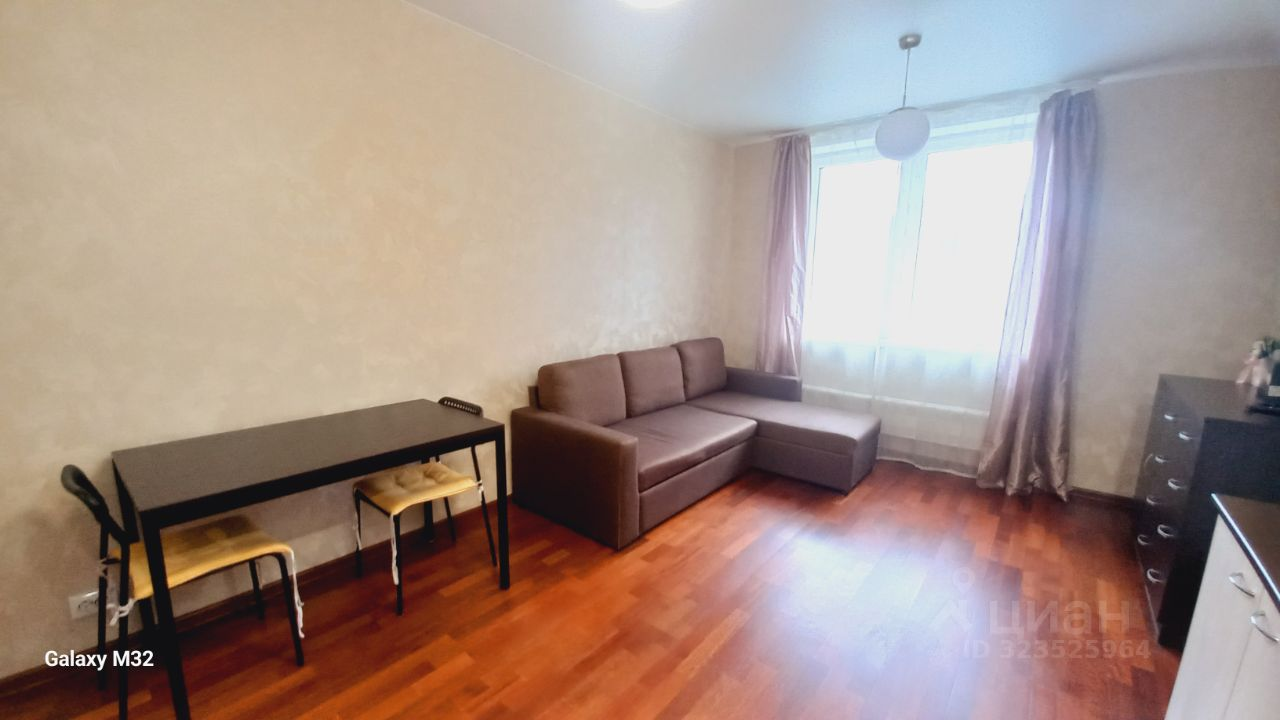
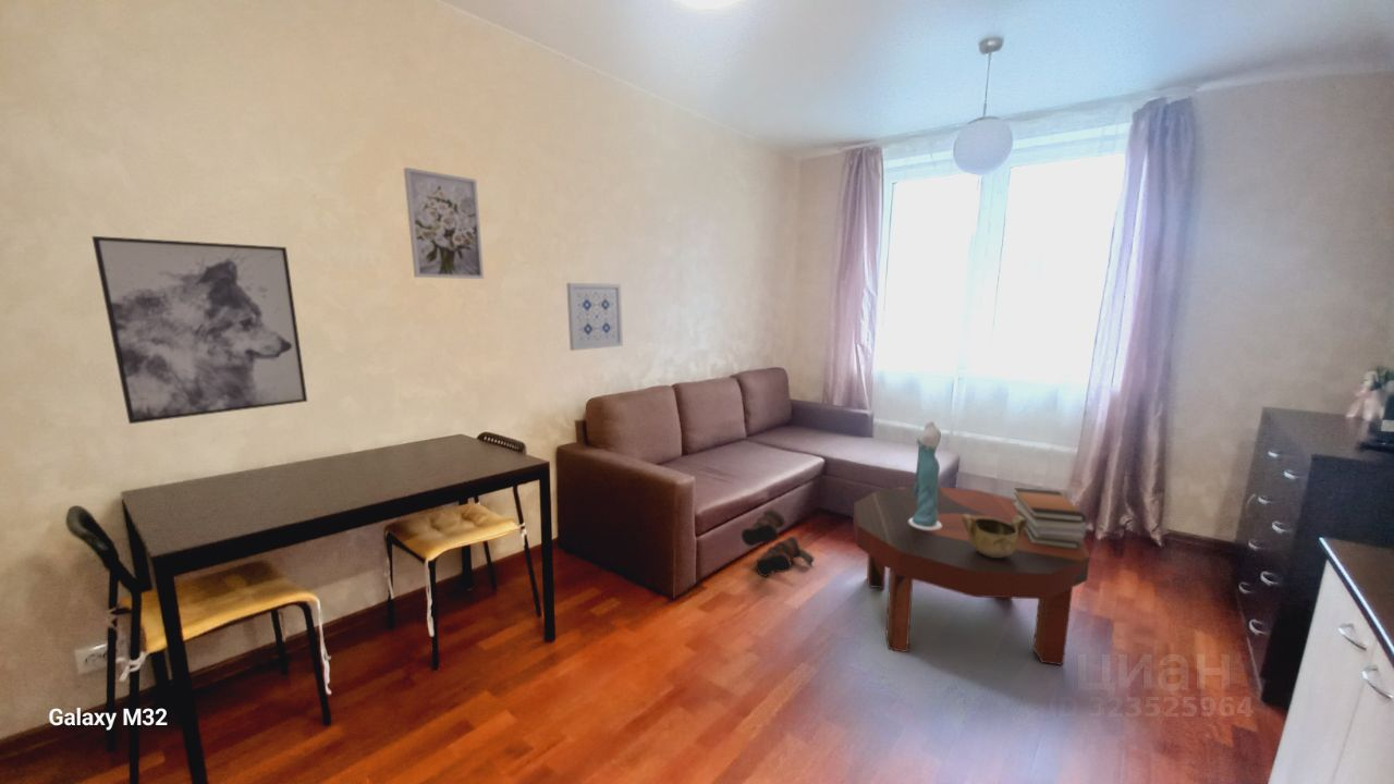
+ ceramic bowl (992, 534)
+ coffee table (959, 569)
+ wall art (445, 226)
+ wall art (212, 329)
+ wall art (596, 316)
+ boots (778, 537)
+ dress (928, 473)
+ book stack (1047, 516)
